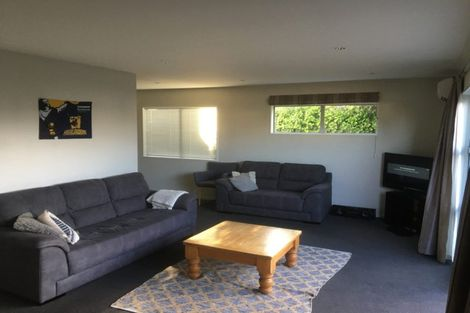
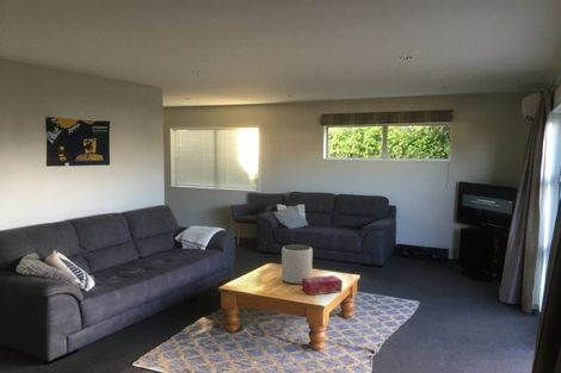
+ tissue box (321, 285)
+ plant pot (296, 263)
